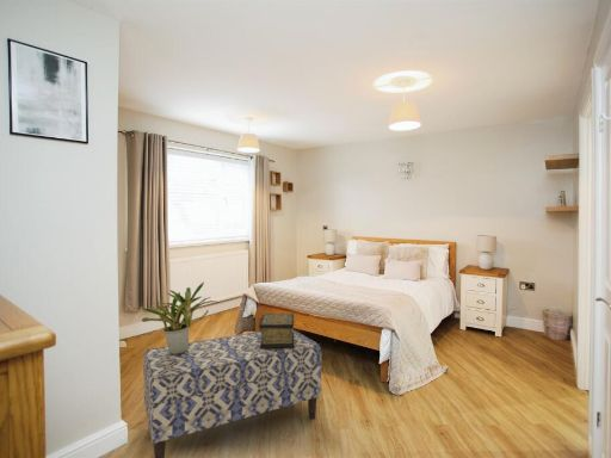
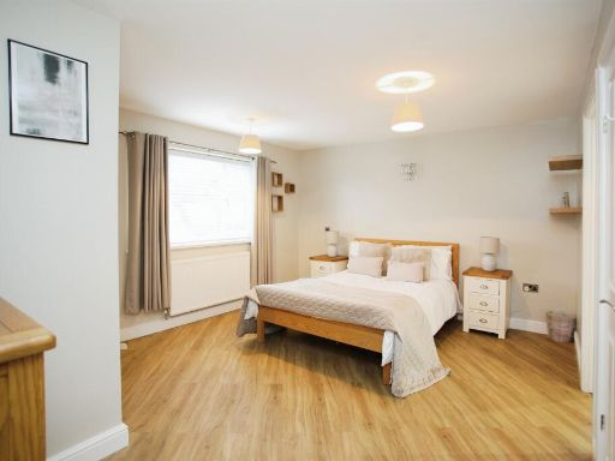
- bench (234, 384)
- potted plant (185, 318)
- decorative box (276, 329)
